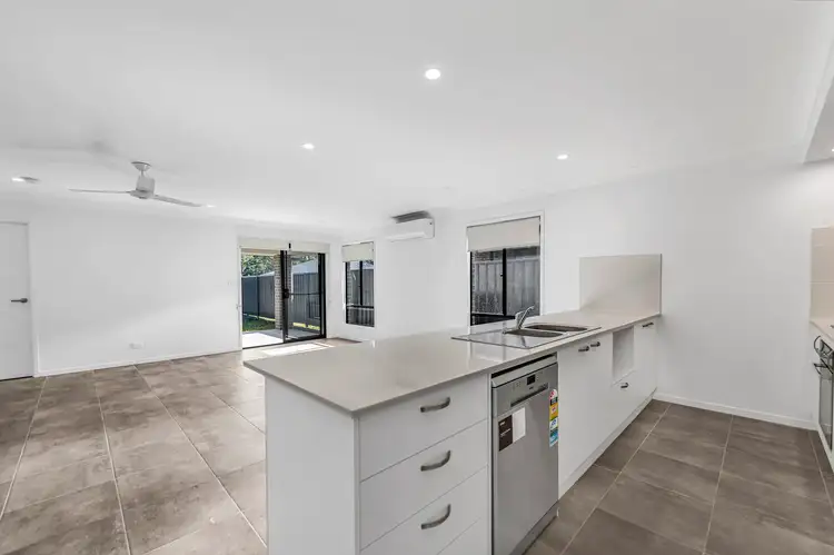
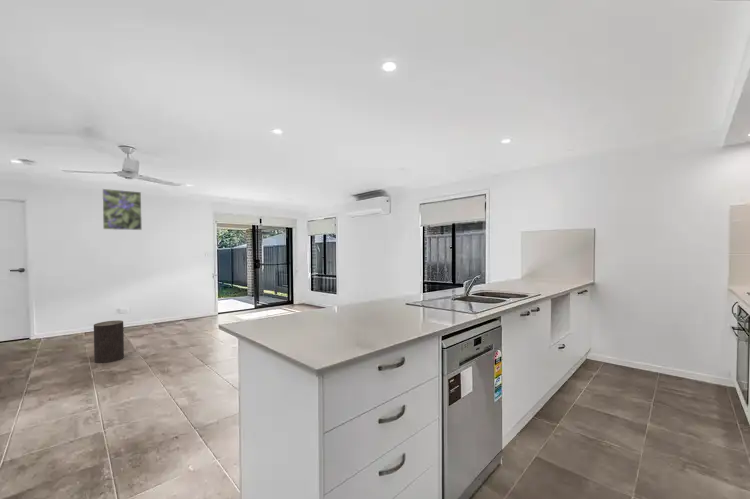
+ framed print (122, 210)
+ stool (109, 341)
